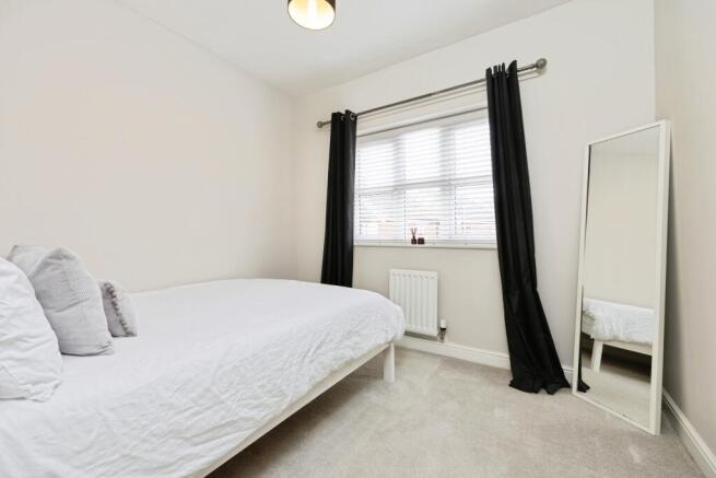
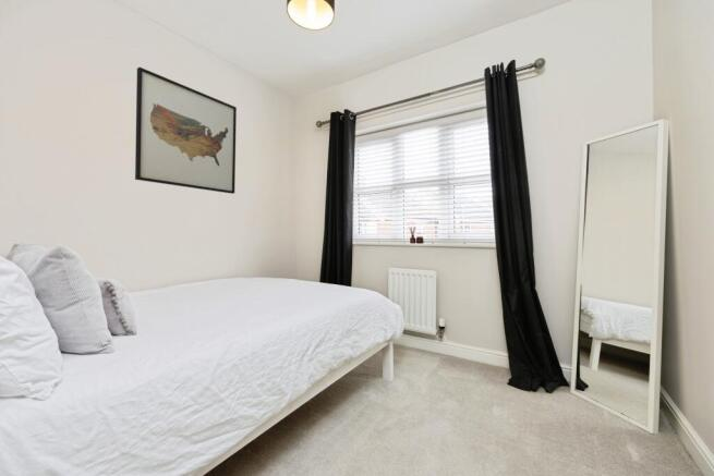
+ wall art (192, 138)
